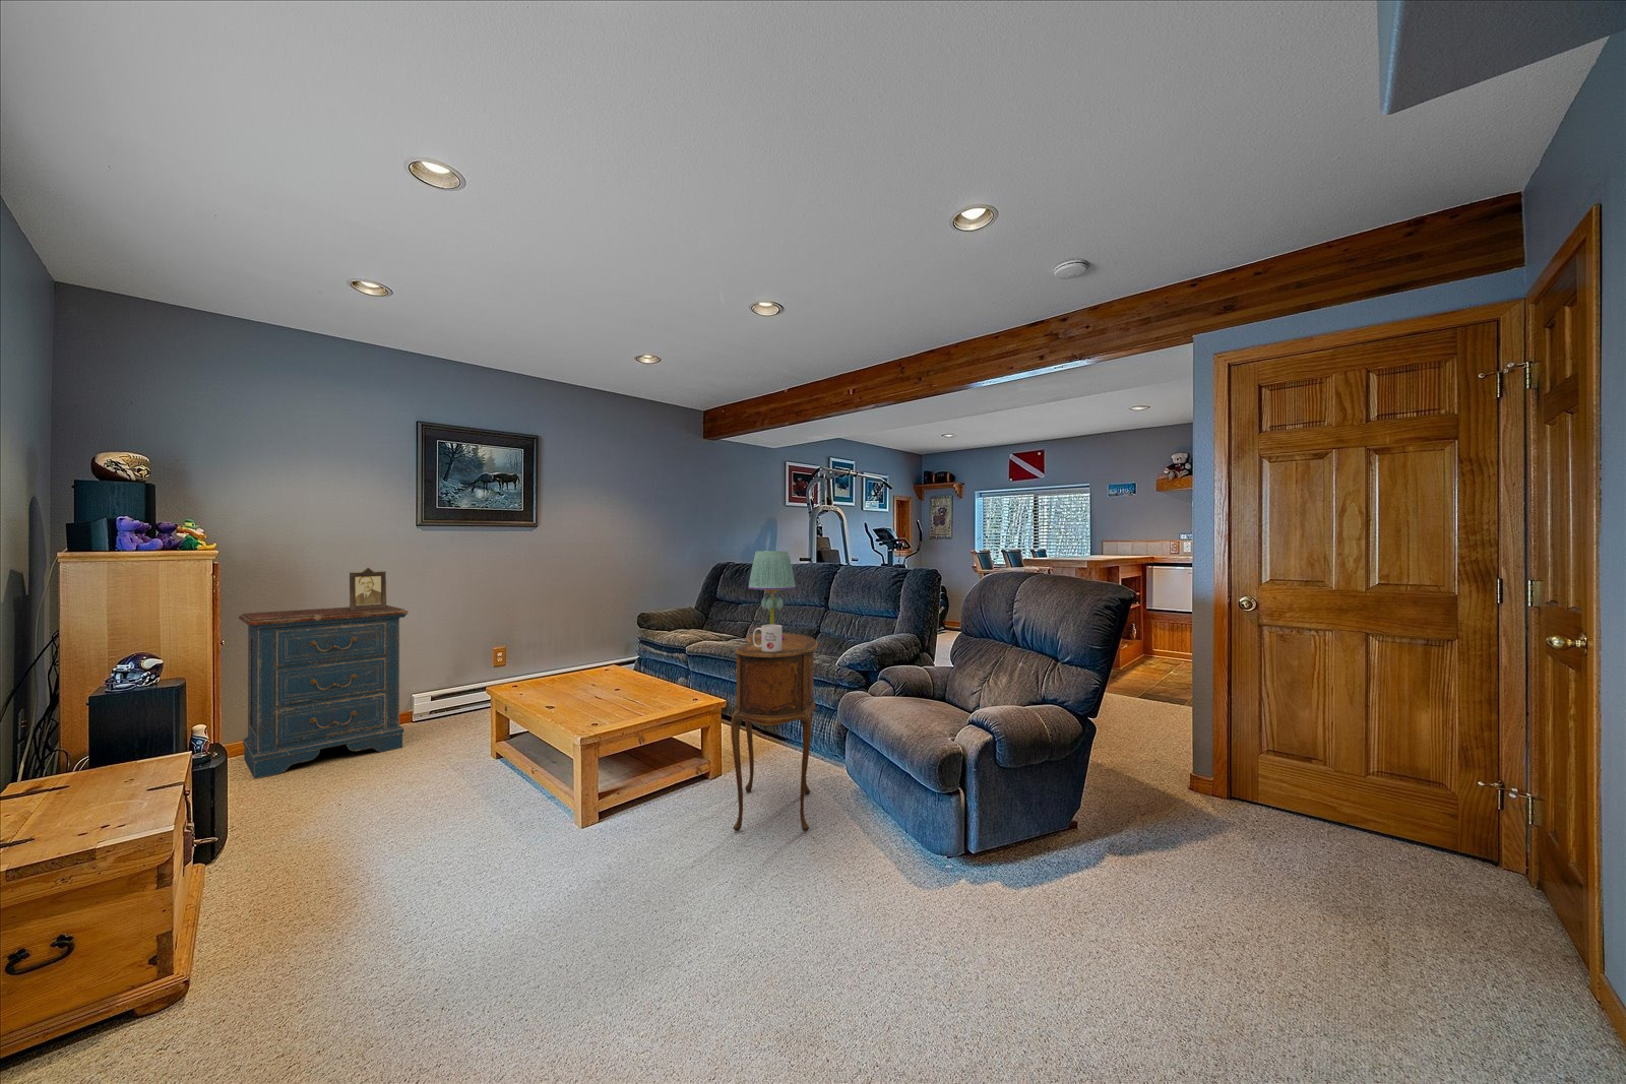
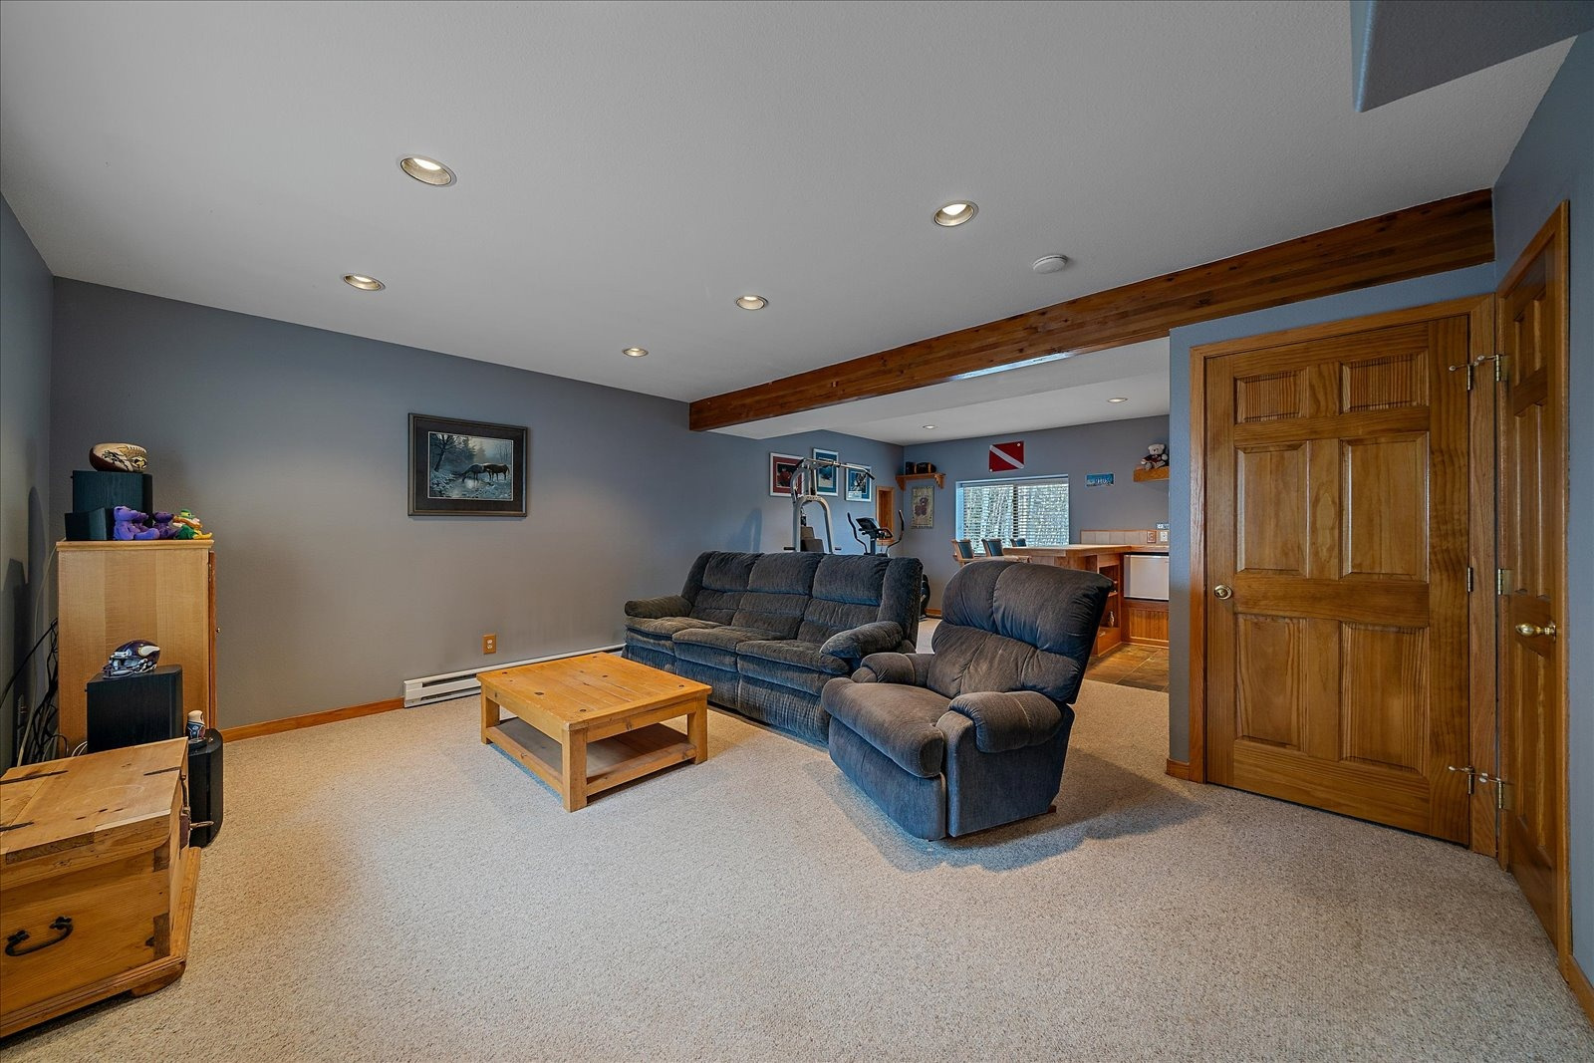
- mug (767, 638)
- photo frame (365, 587)
- table lamp (772, 594)
- side table (778, 723)
- dresser (325, 681)
